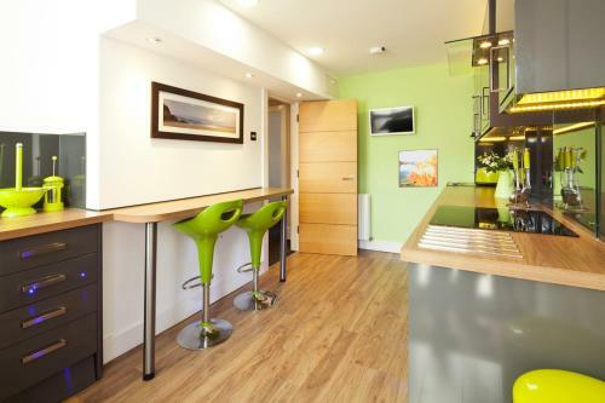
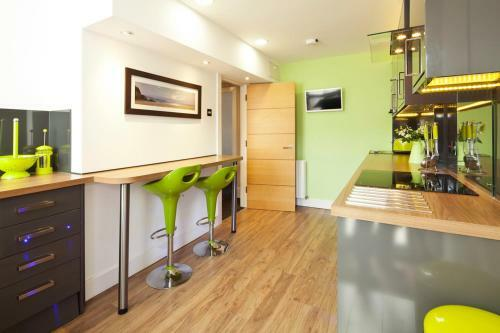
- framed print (417, 168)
